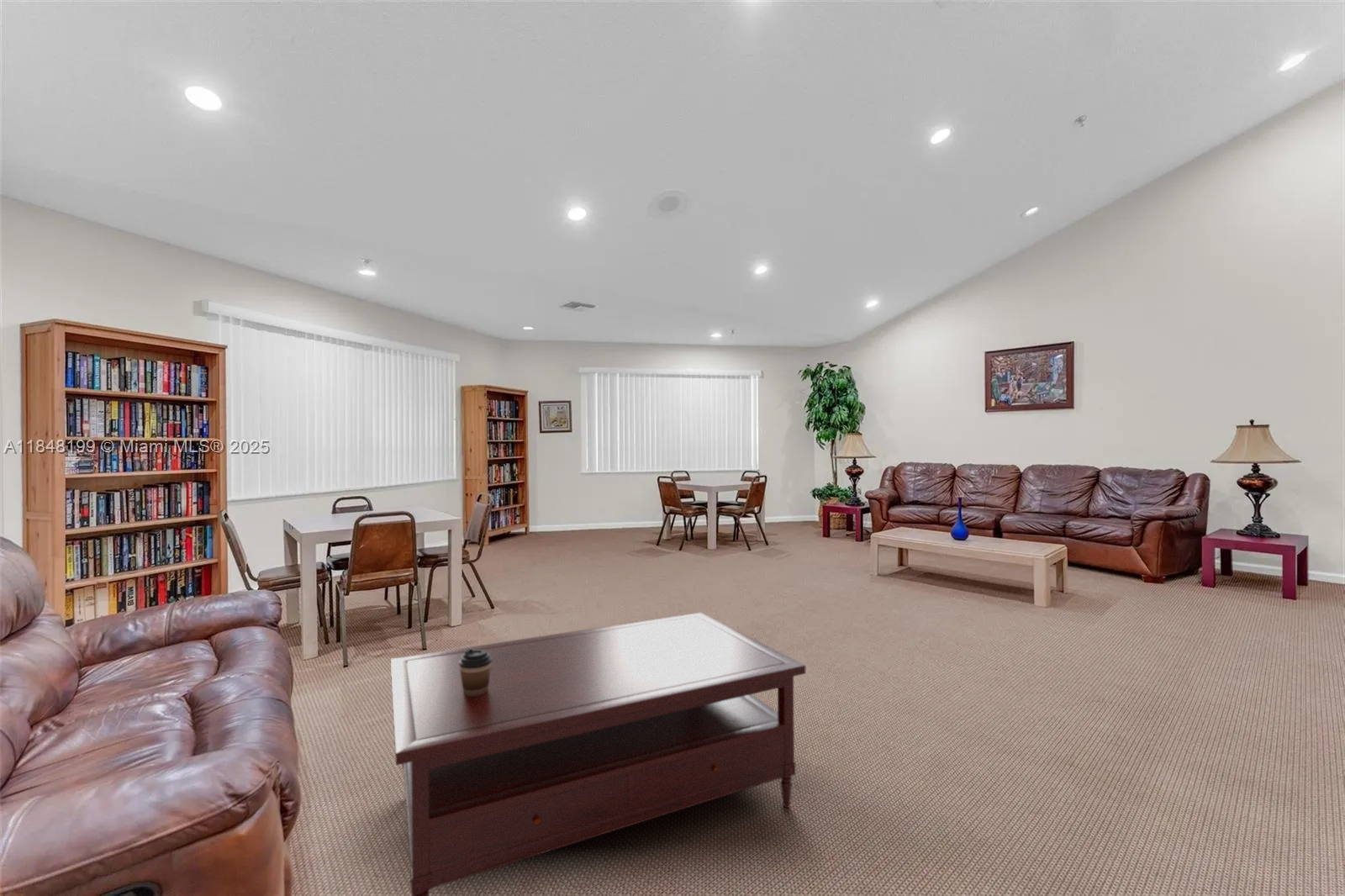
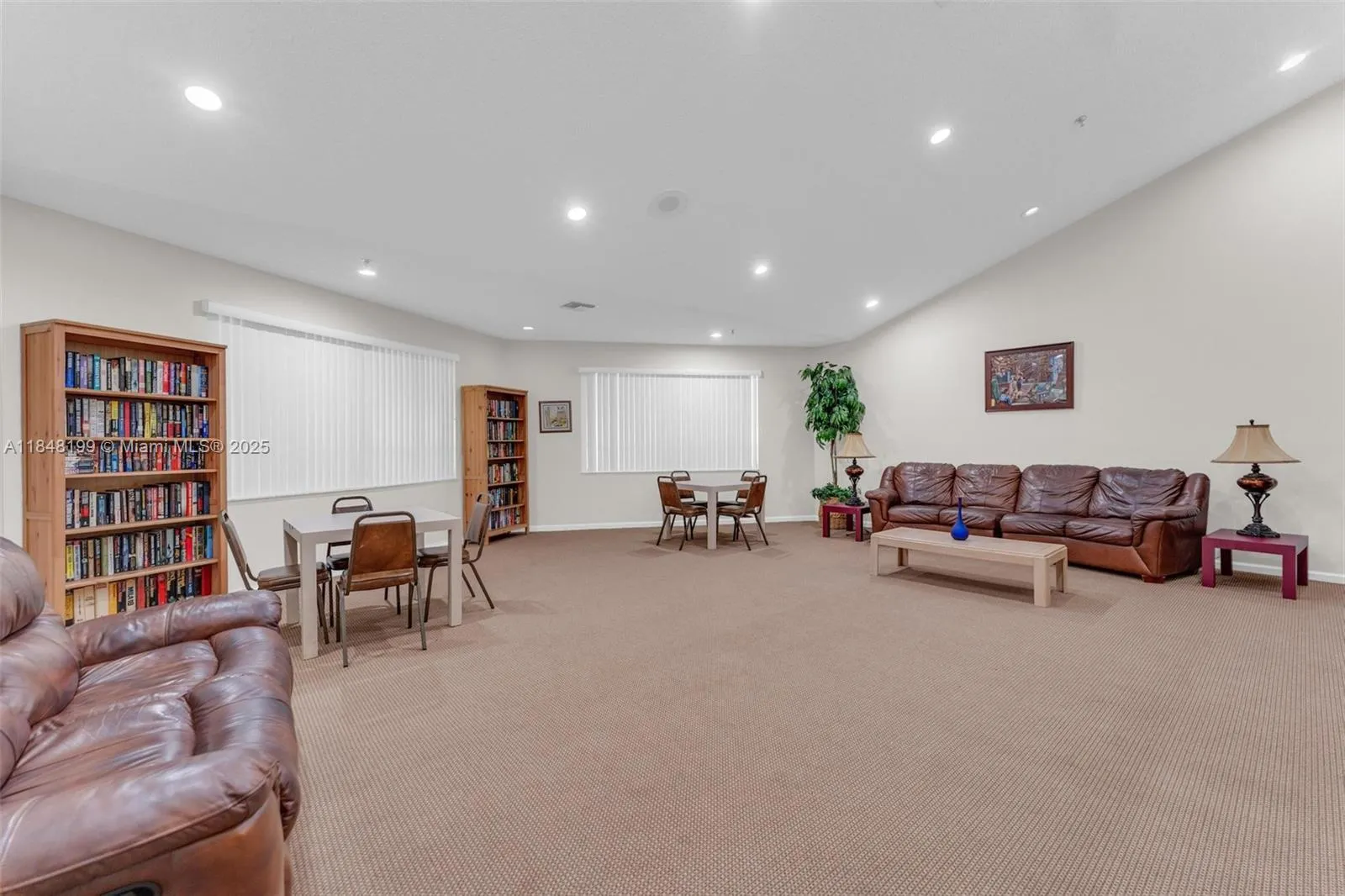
- coffee cup (475, 670)
- coffee table (593, 731)
